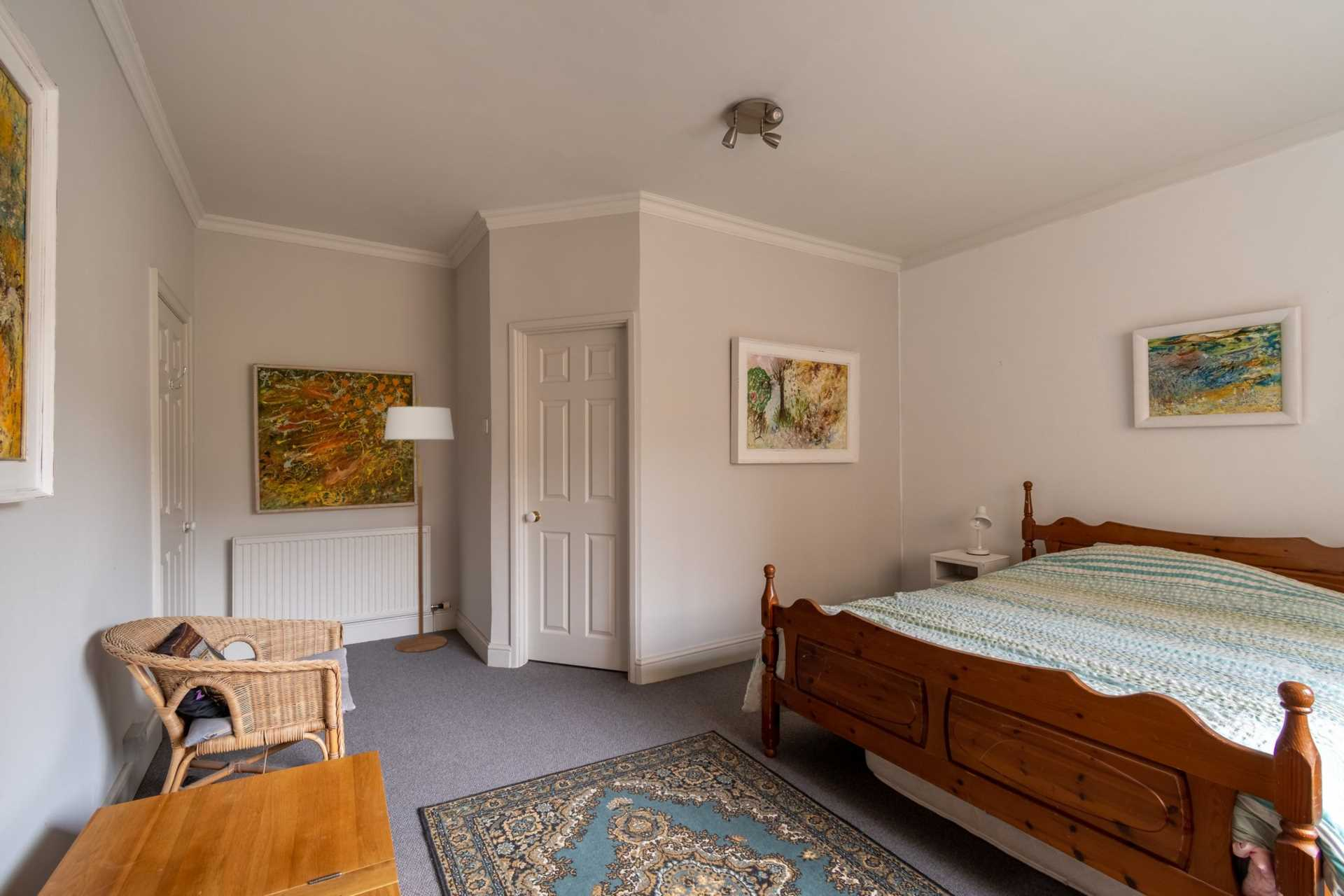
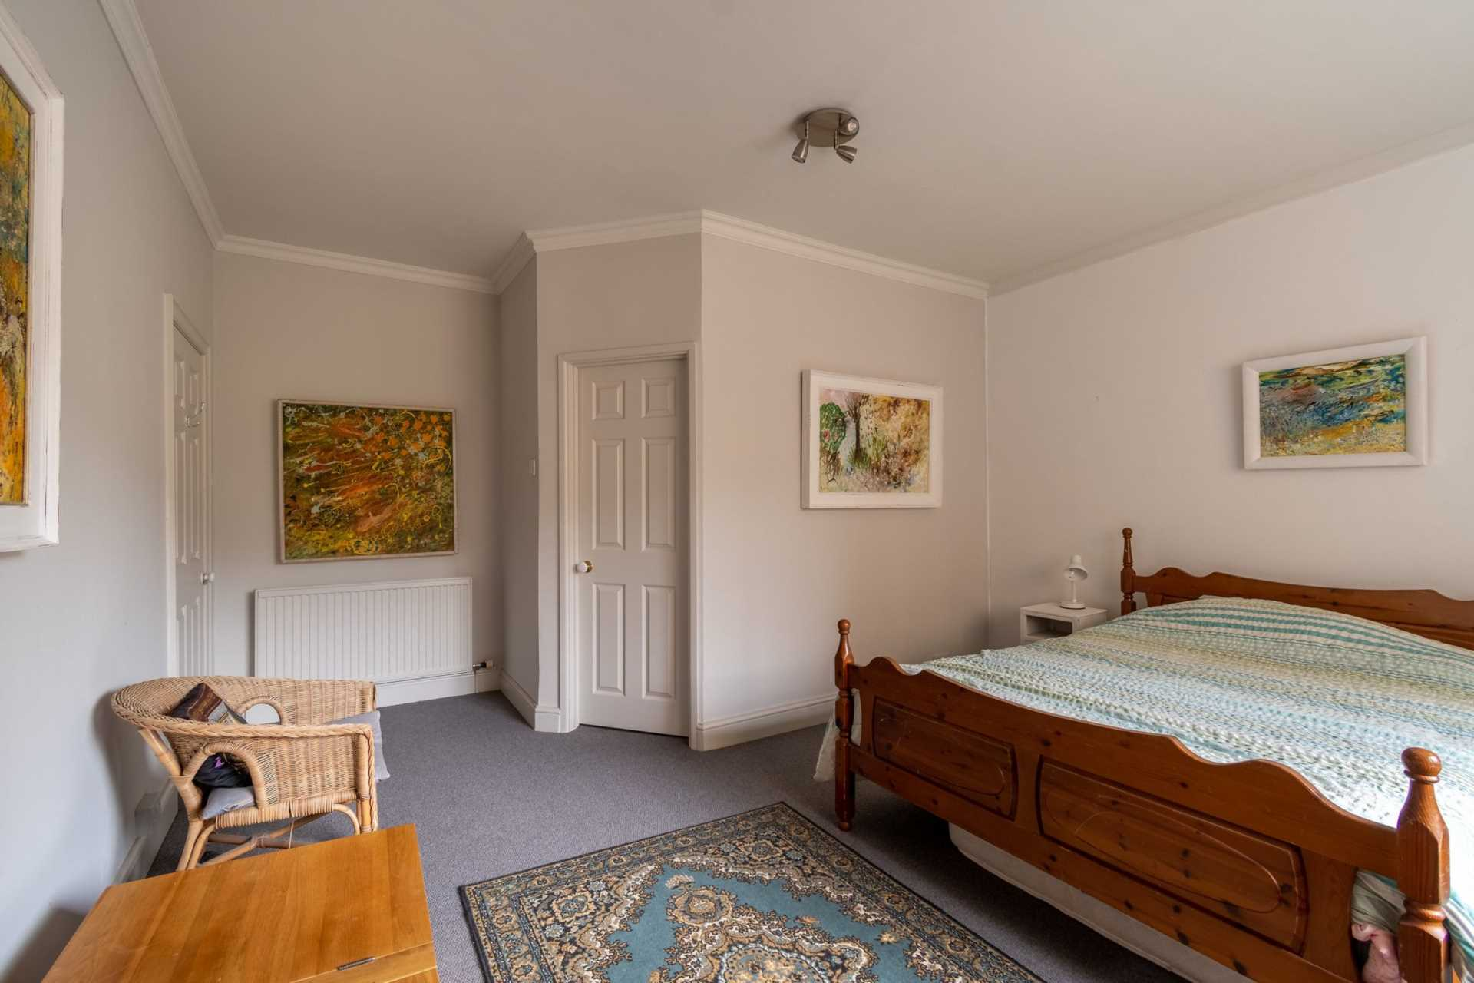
- floor lamp (419, 519)
